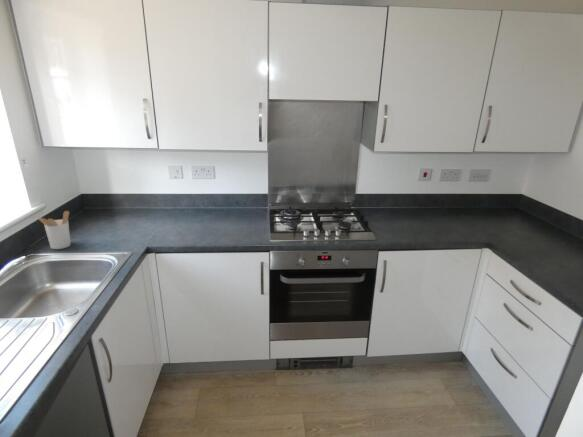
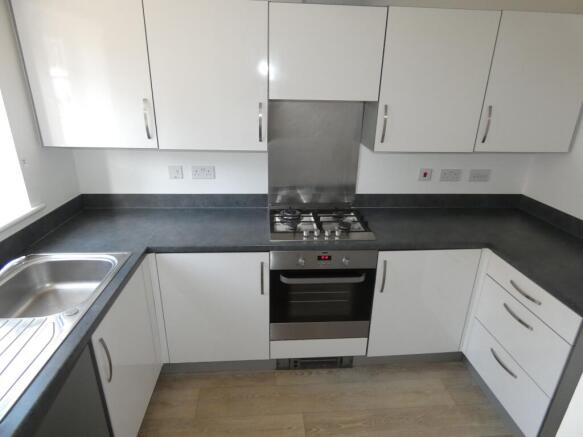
- utensil holder (54, 230)
